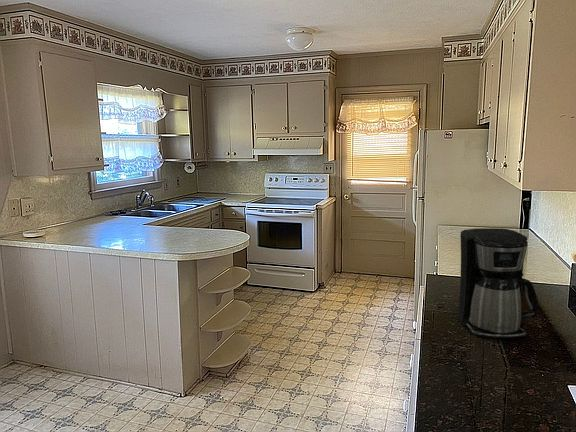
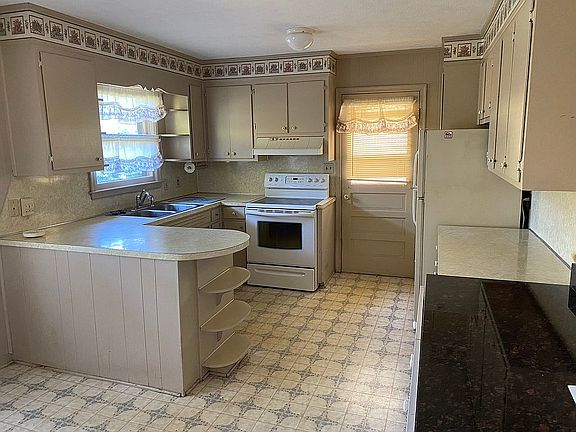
- coffee maker (497, 277)
